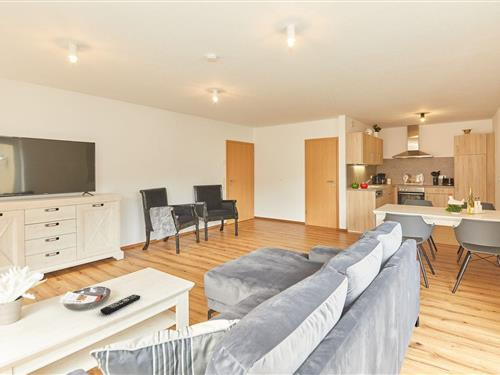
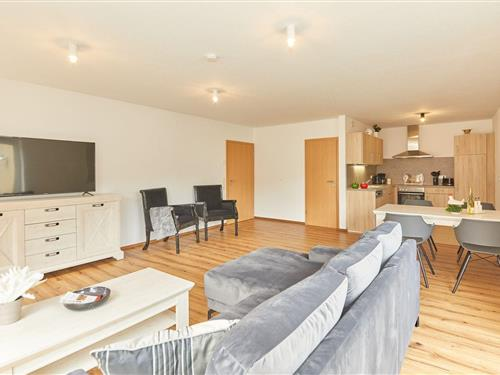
- remote control (121, 303)
